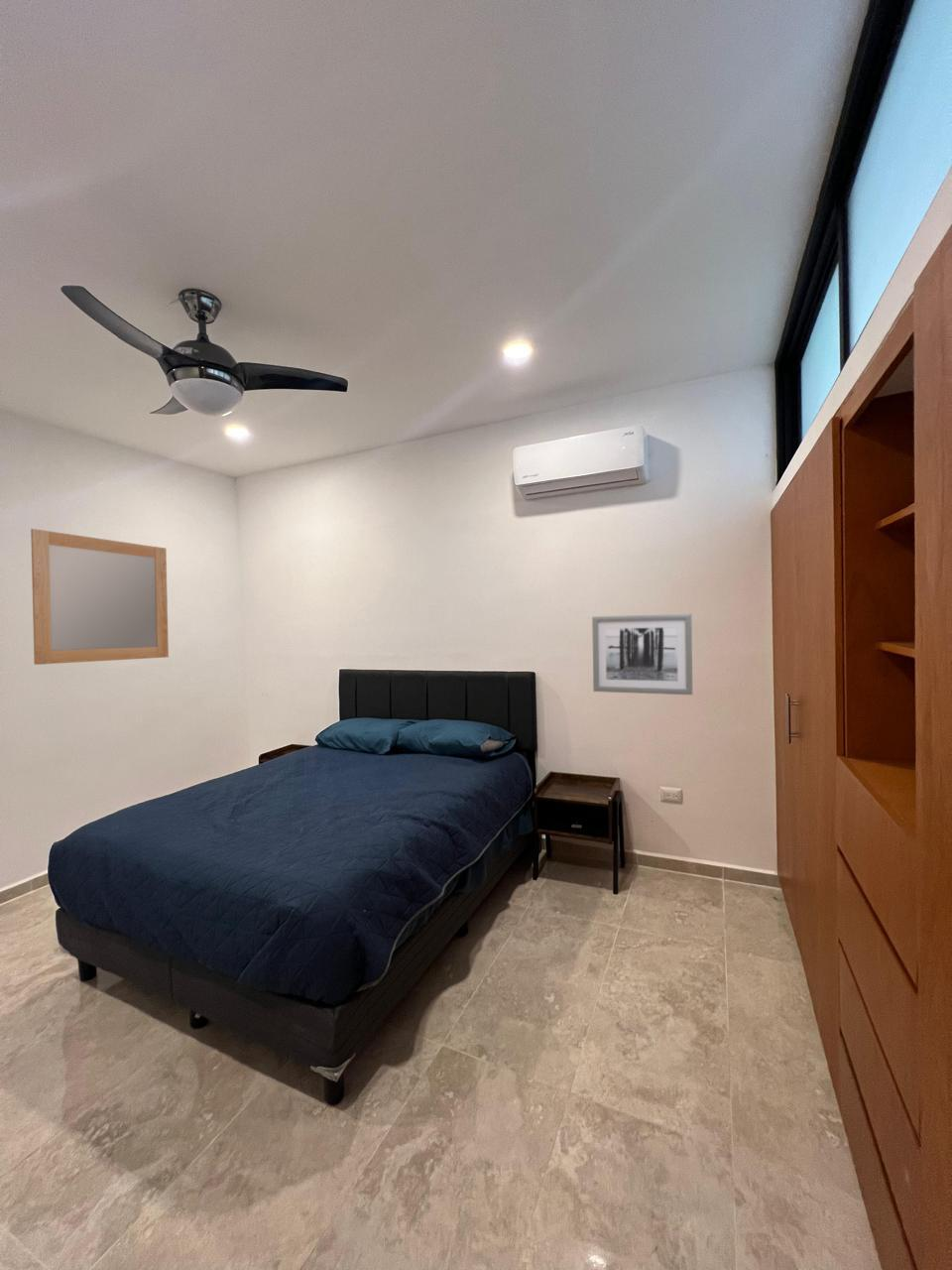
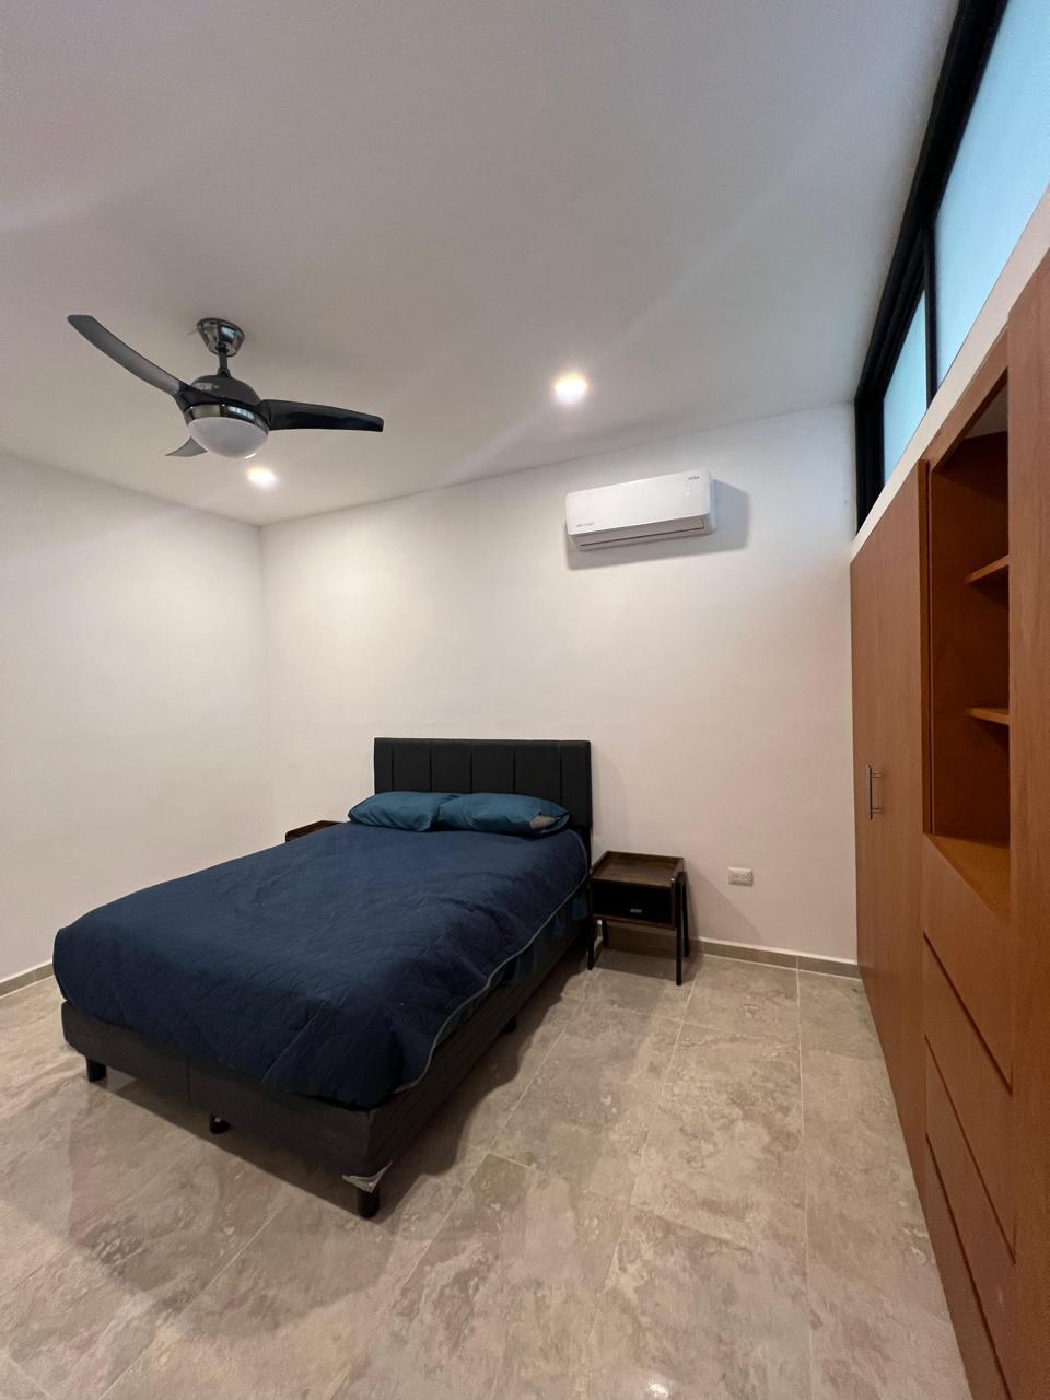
- wall art (641, 654)
- home mirror (107, 599)
